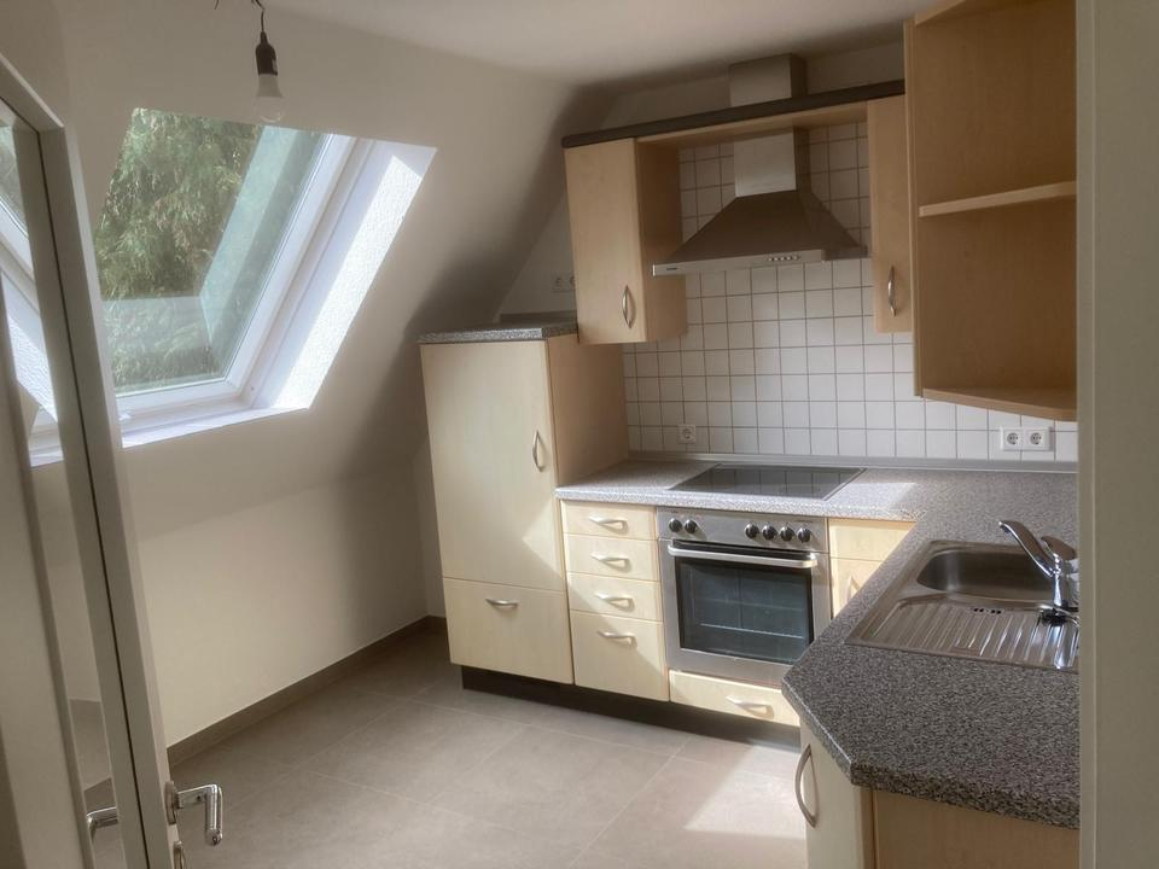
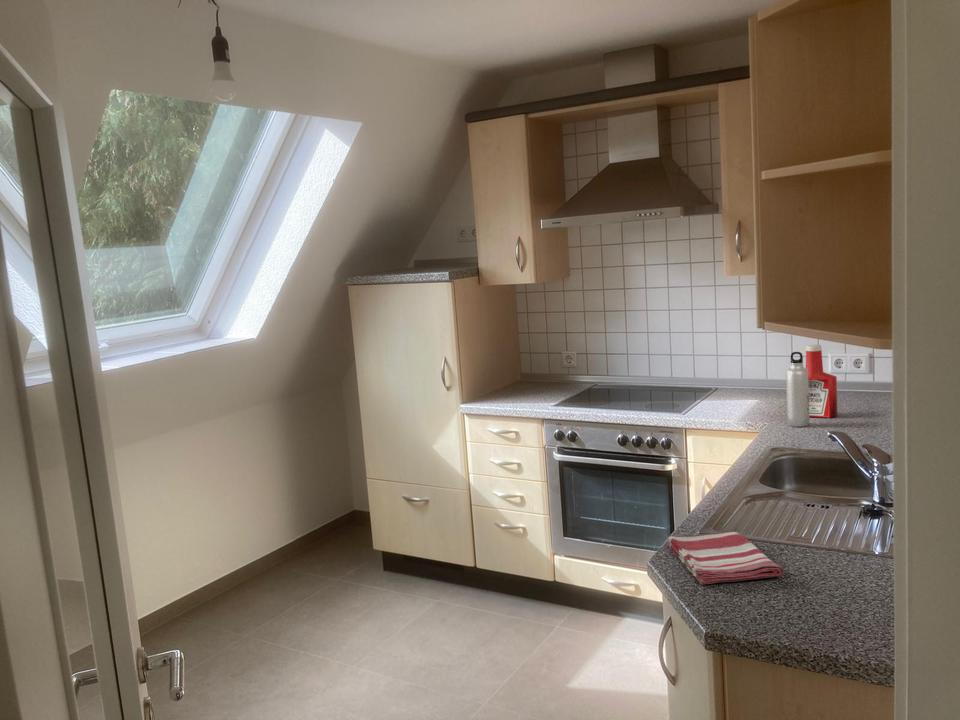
+ soap bottle (814, 380)
+ dish towel (721, 554)
+ water bottle (797, 388)
